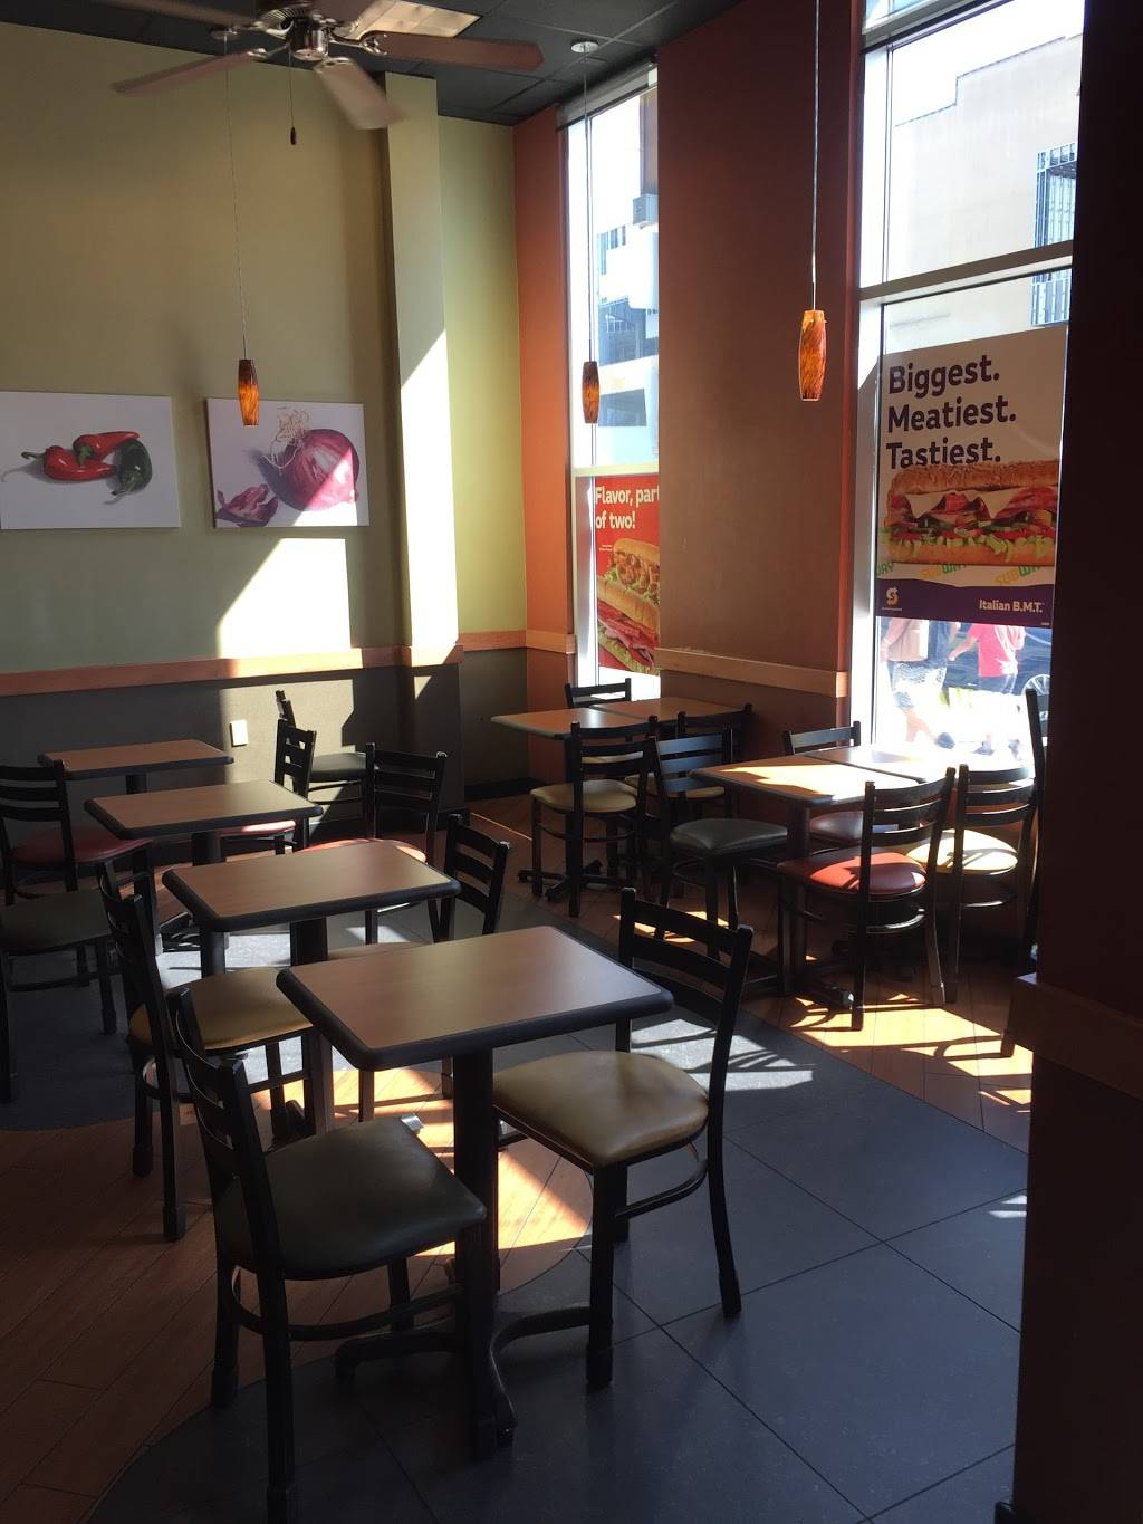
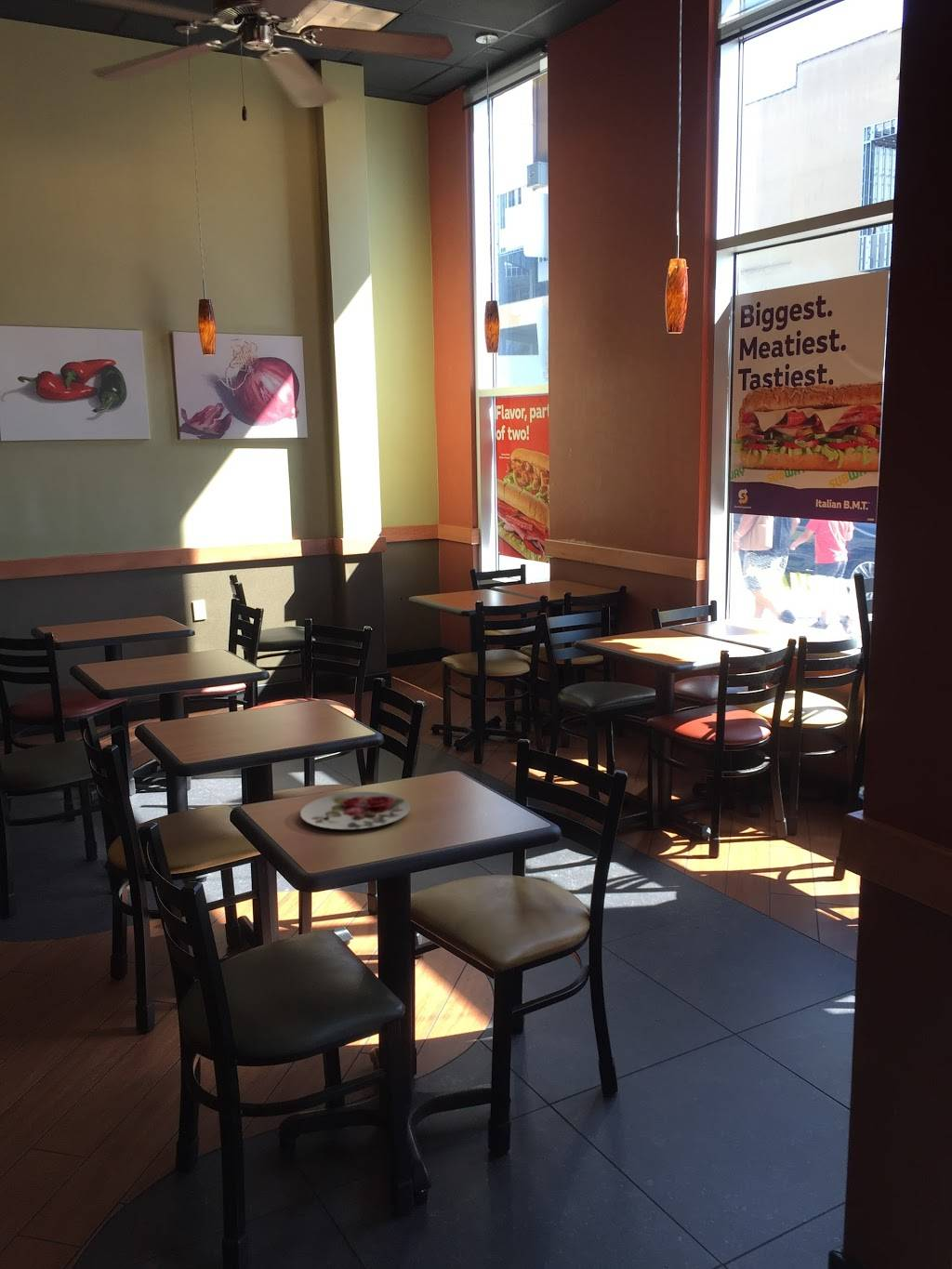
+ plate (355, 809)
